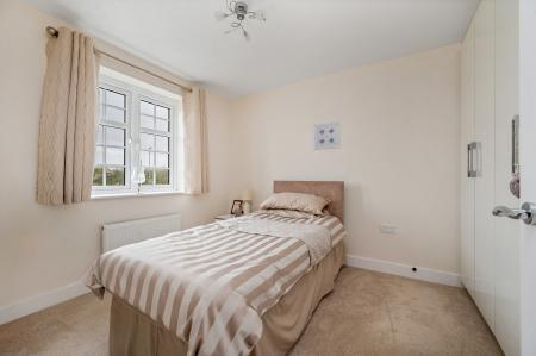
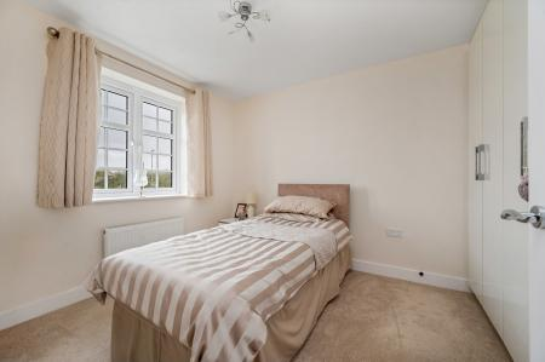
- wall art (326, 136)
